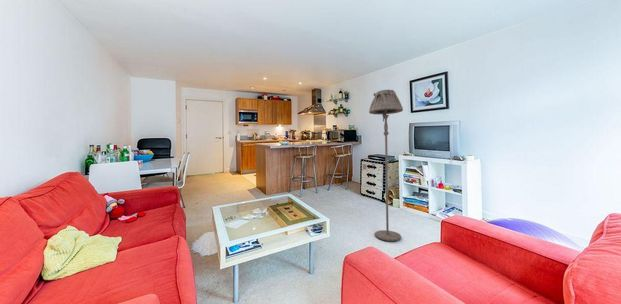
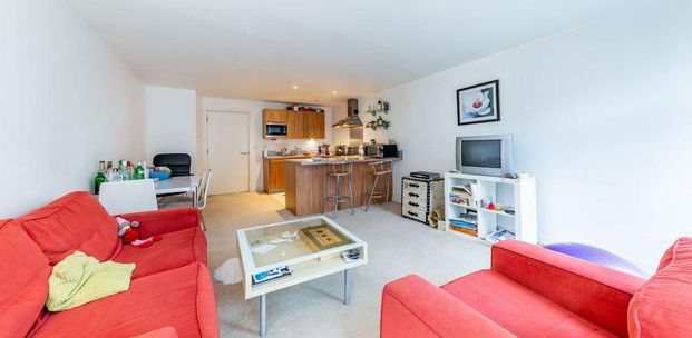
- floor lamp (386, 163)
